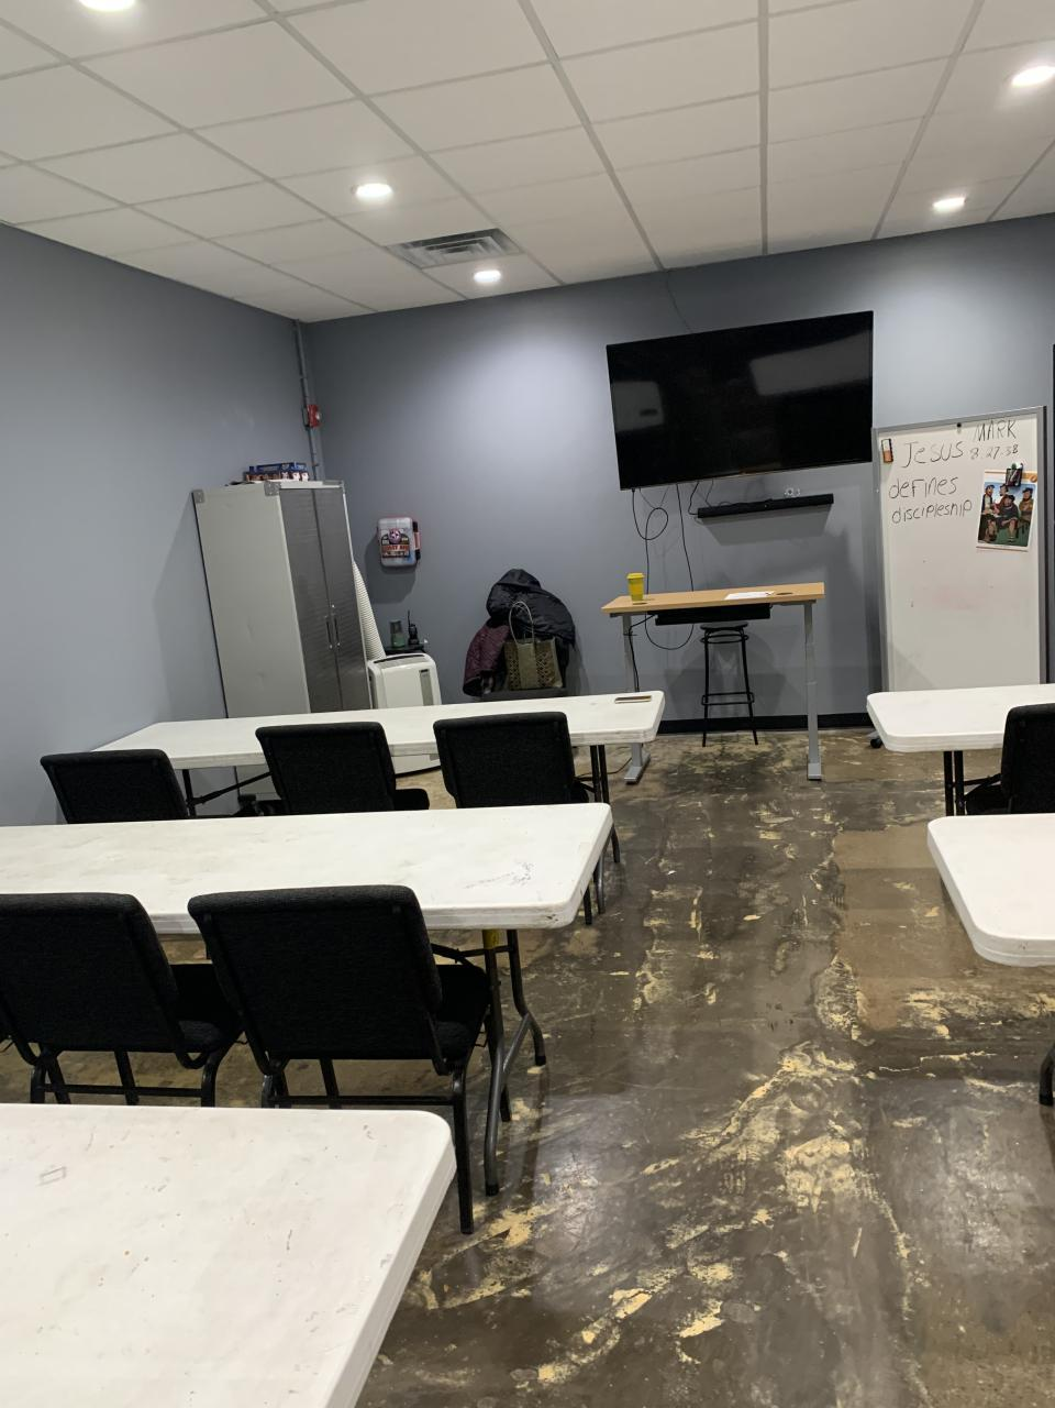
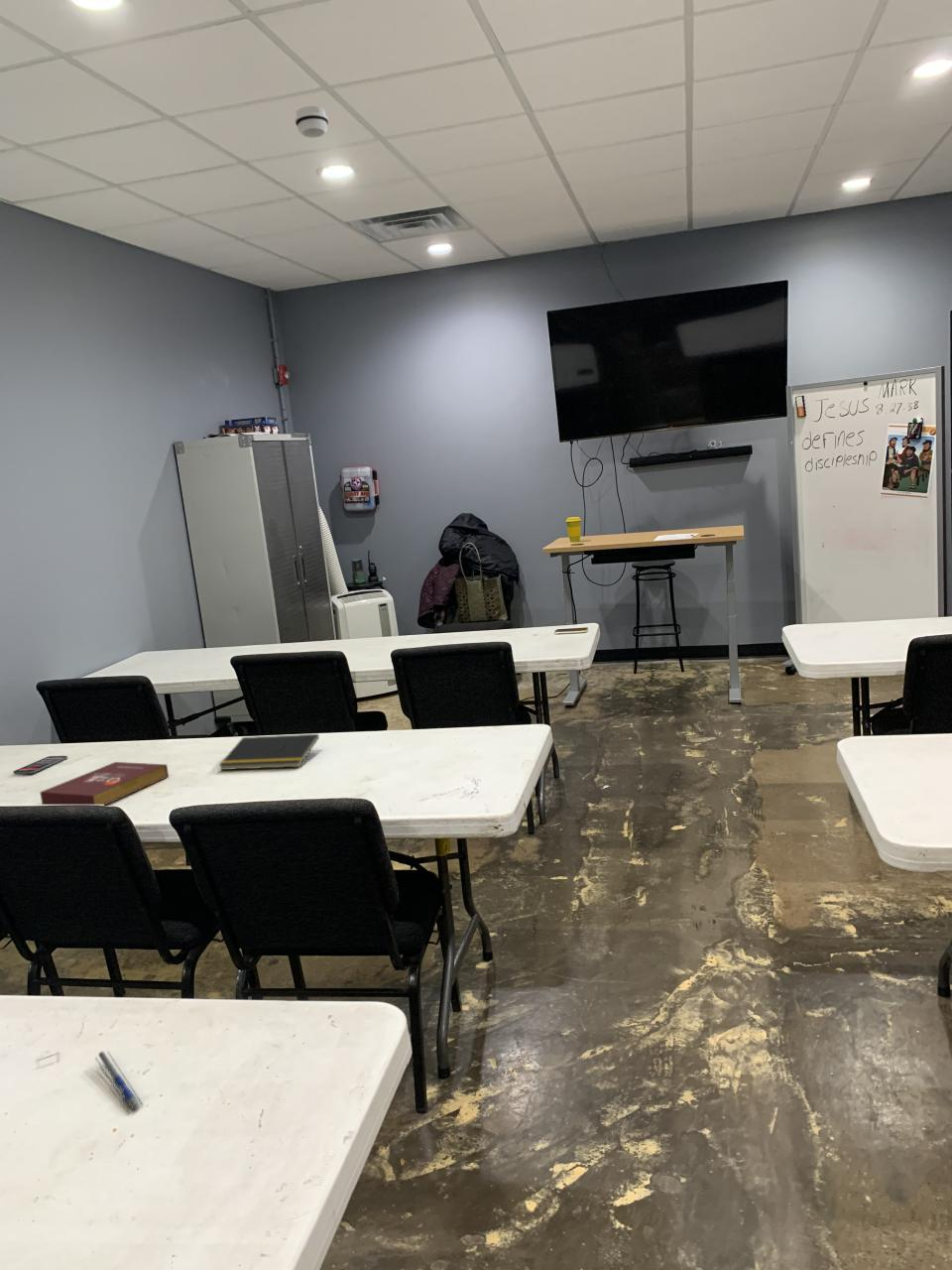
+ notepad (270, 751)
+ smoke detector (311, 122)
+ smartphone (41, 764)
+ pen (117, 1078)
+ book (106, 784)
